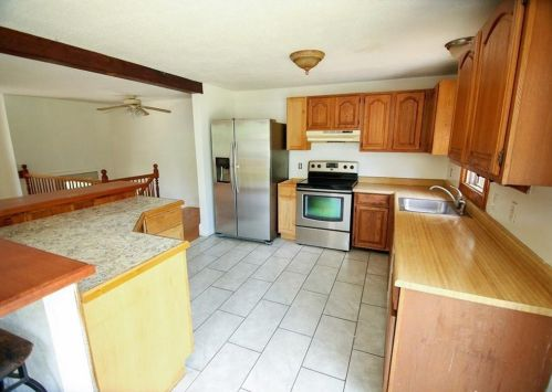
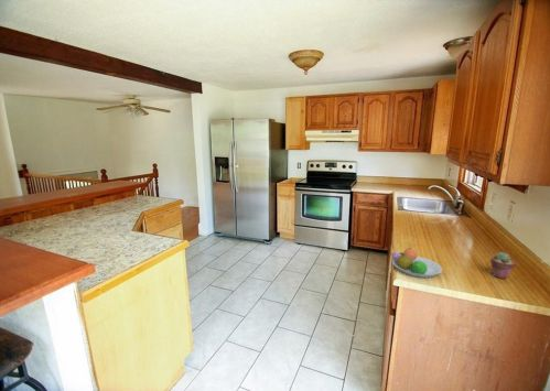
+ fruit bowl (416, 260)
+ potted succulent (502, 264)
